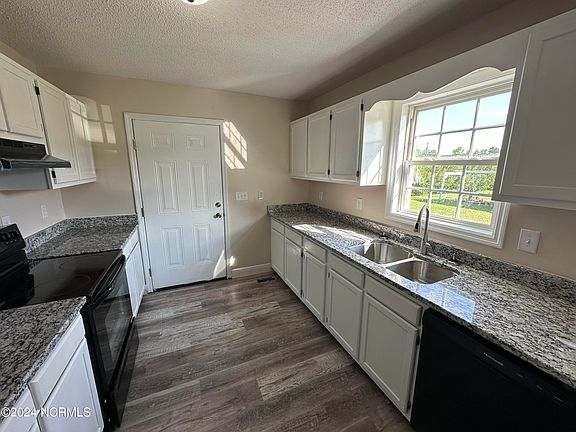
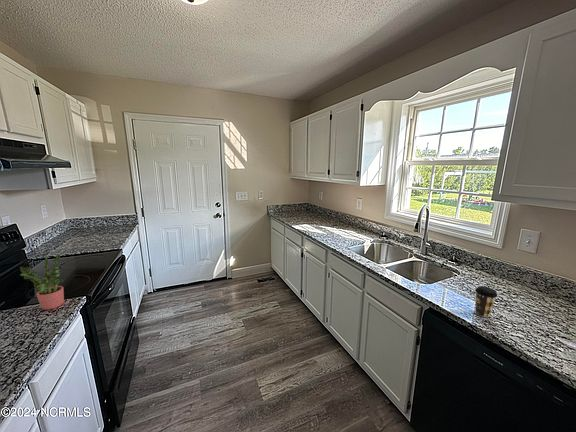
+ potted plant (39, 285)
+ coffee cup (484, 301)
